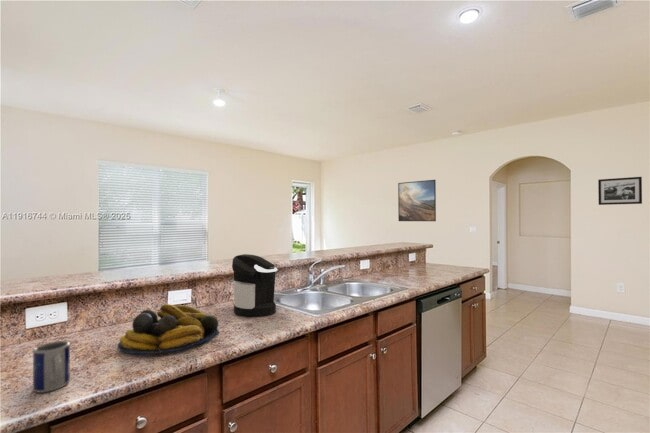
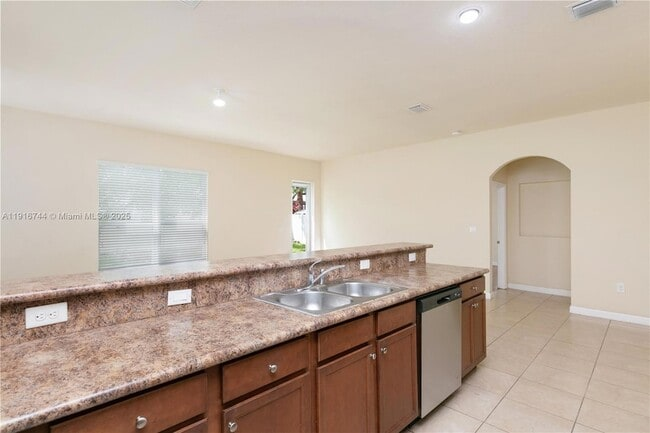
- coffee maker (256, 283)
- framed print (416, 201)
- fruit bowl (170, 321)
- picture frame (619, 191)
- mug (53, 367)
